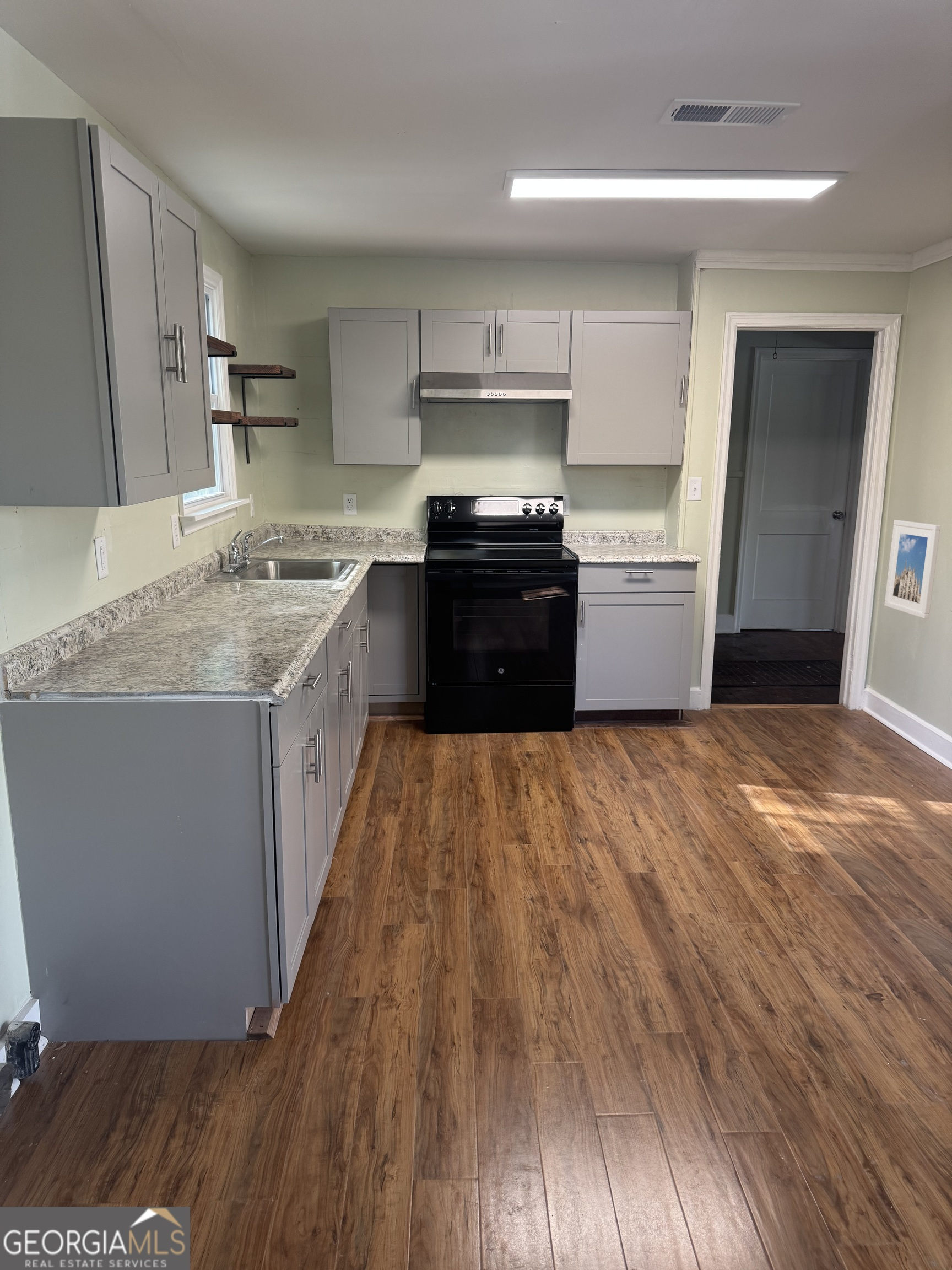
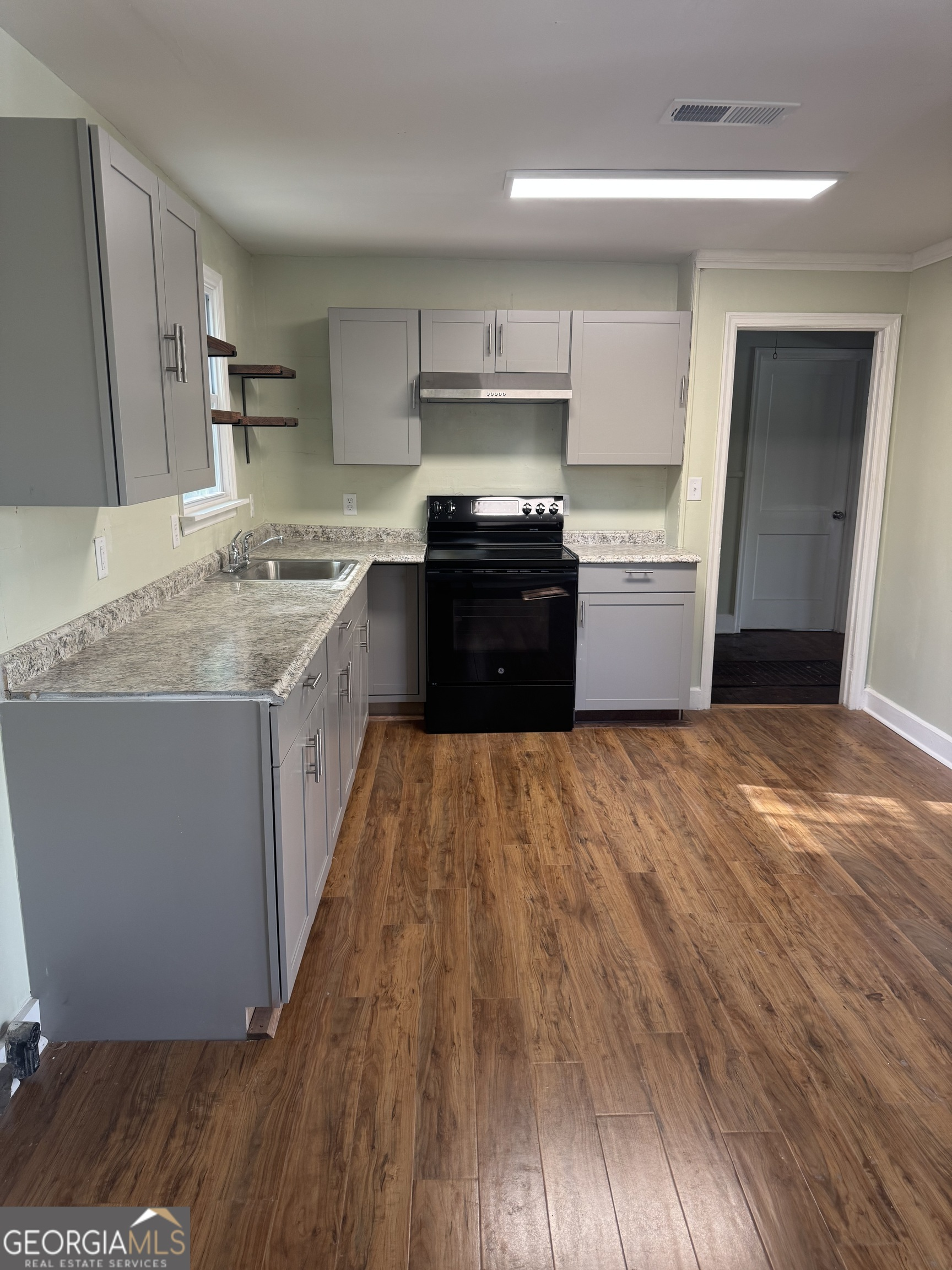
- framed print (911, 567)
